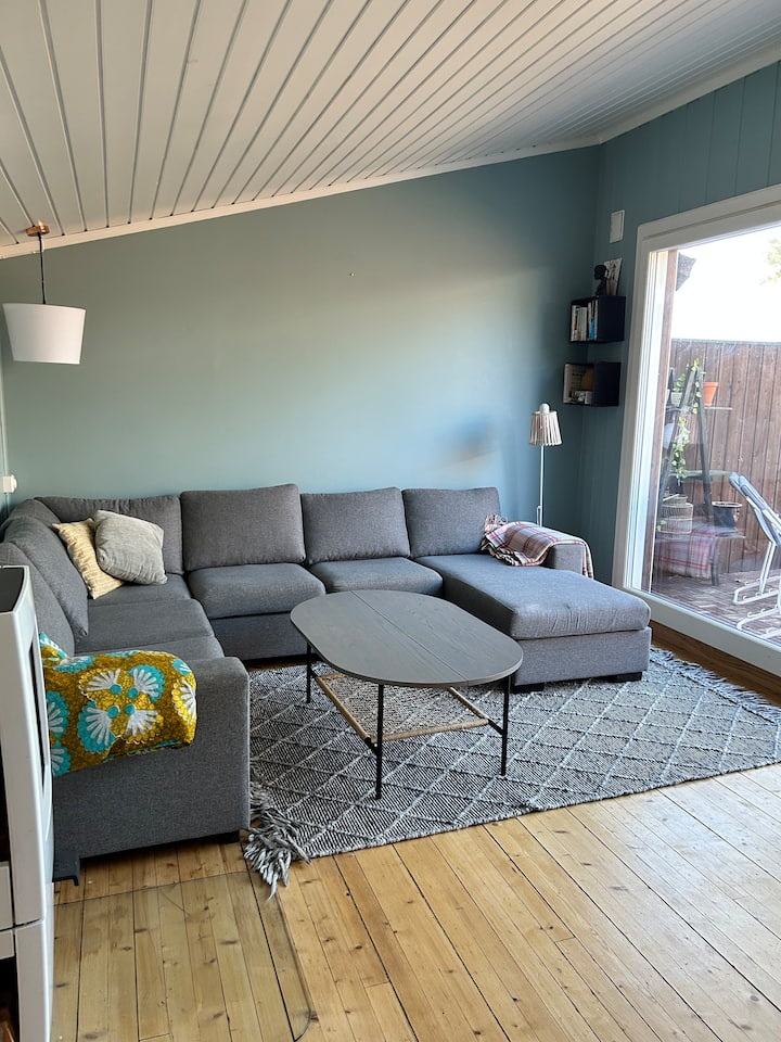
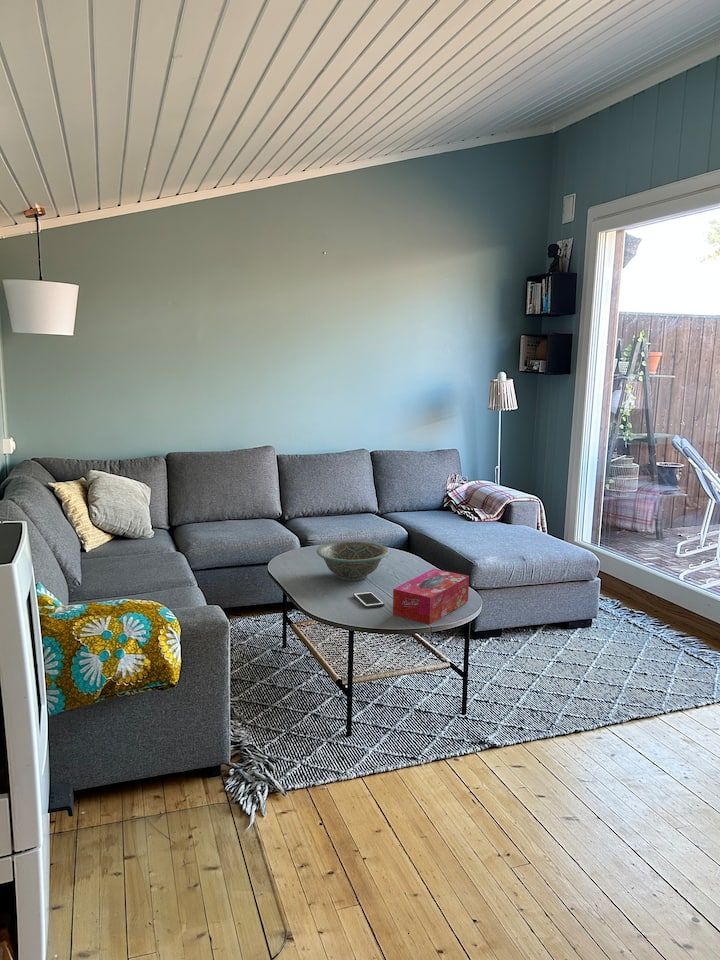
+ decorative bowl (352, 563)
+ cell phone (368, 599)
+ tissue box (431, 595)
